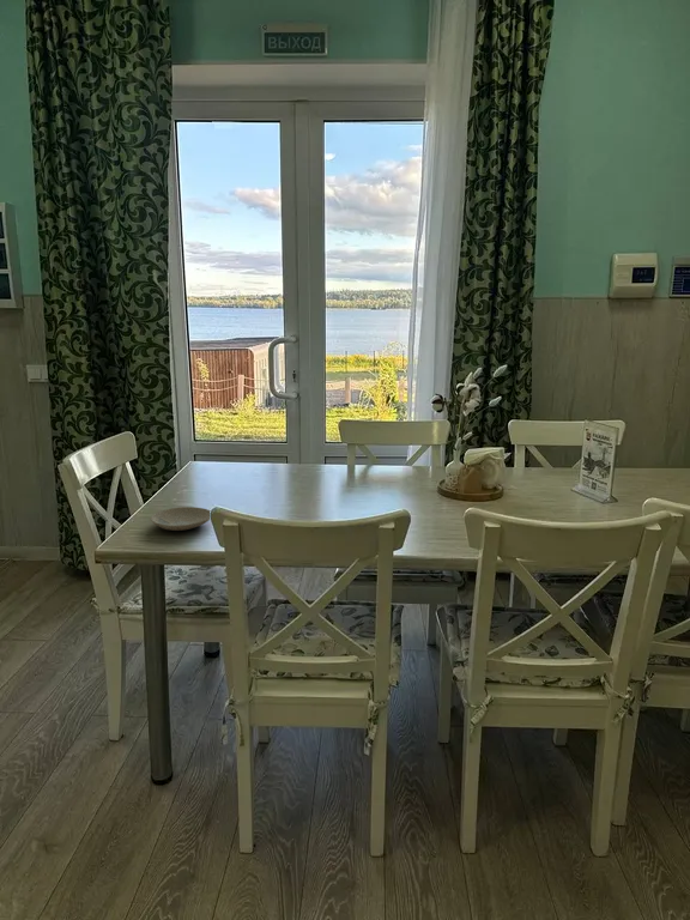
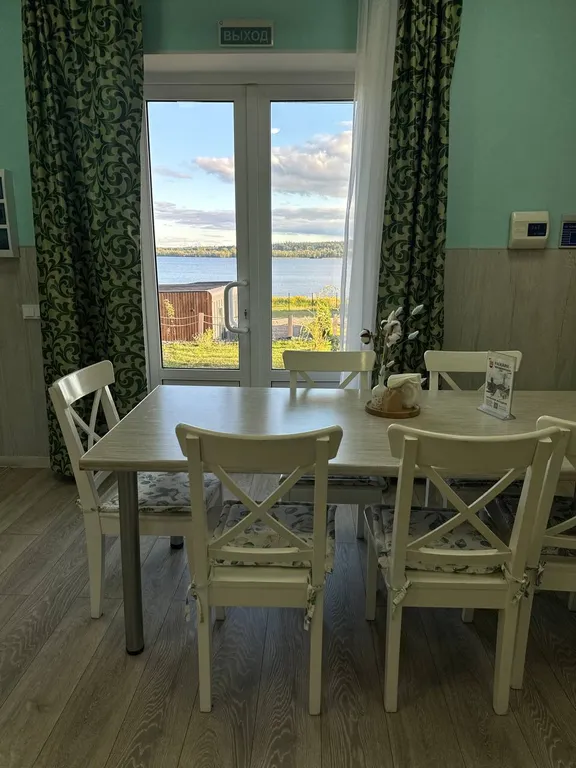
- plate (182, 520)
